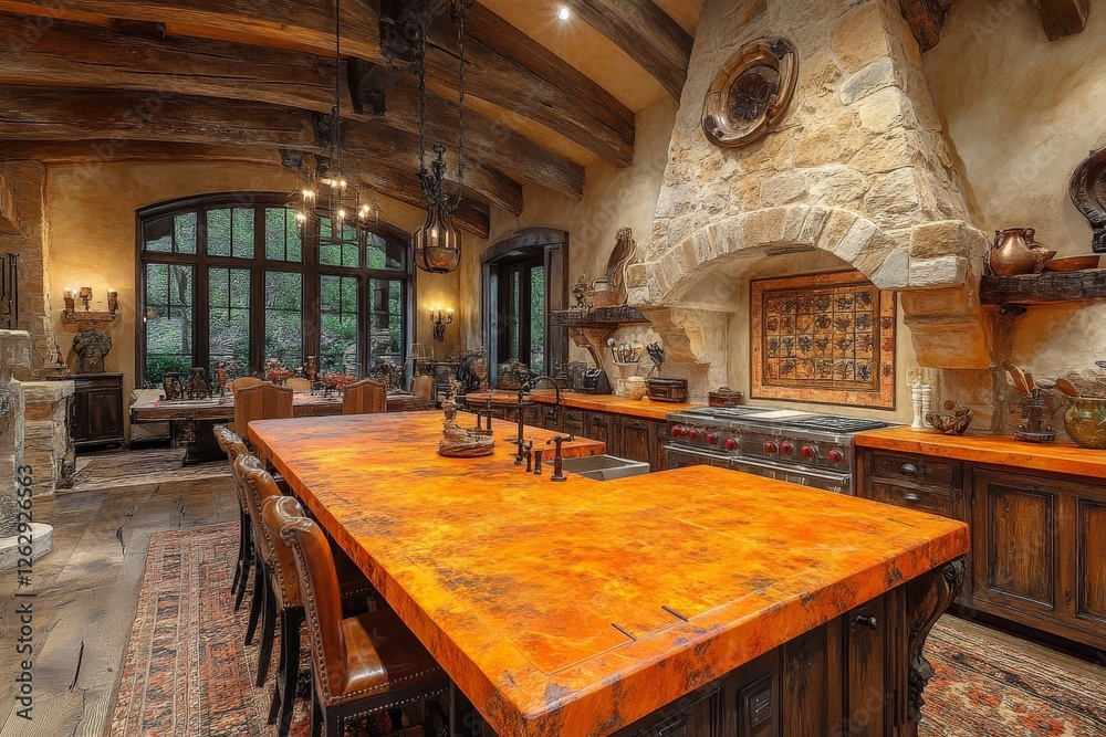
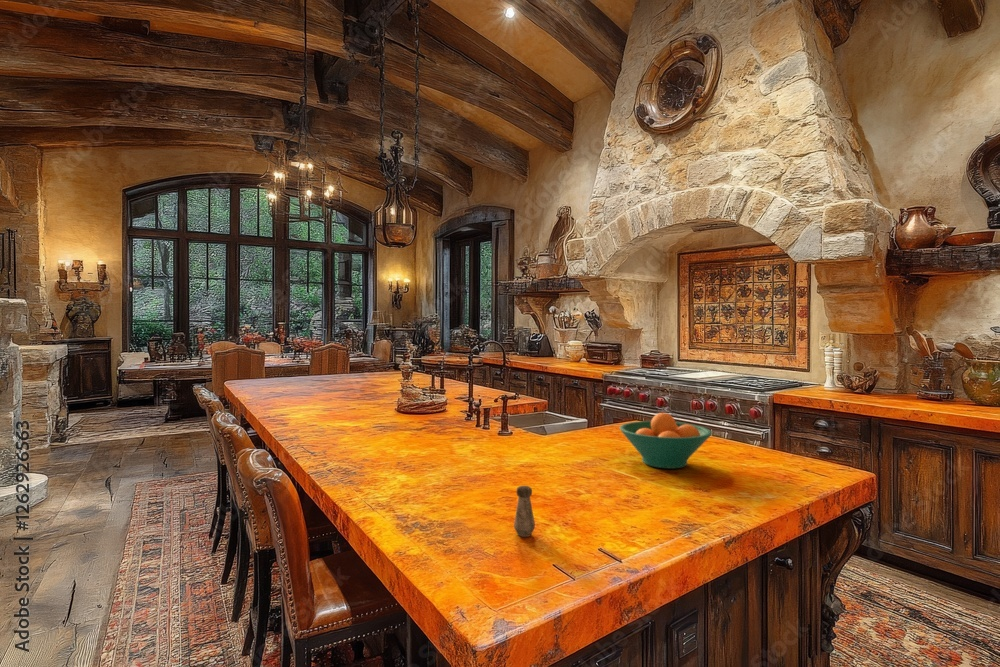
+ fruit bowl (664, 438)
+ salt shaker (524, 510)
